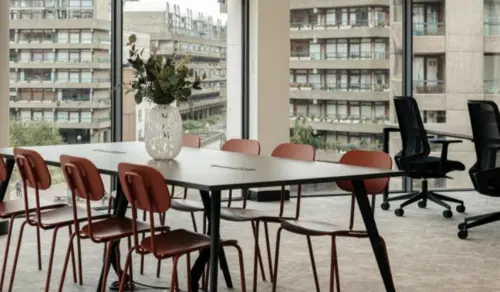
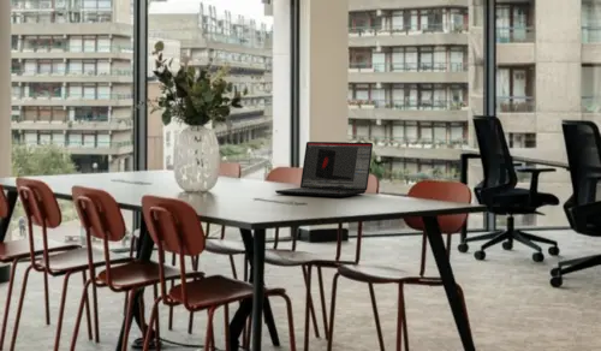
+ laptop (323, 167)
